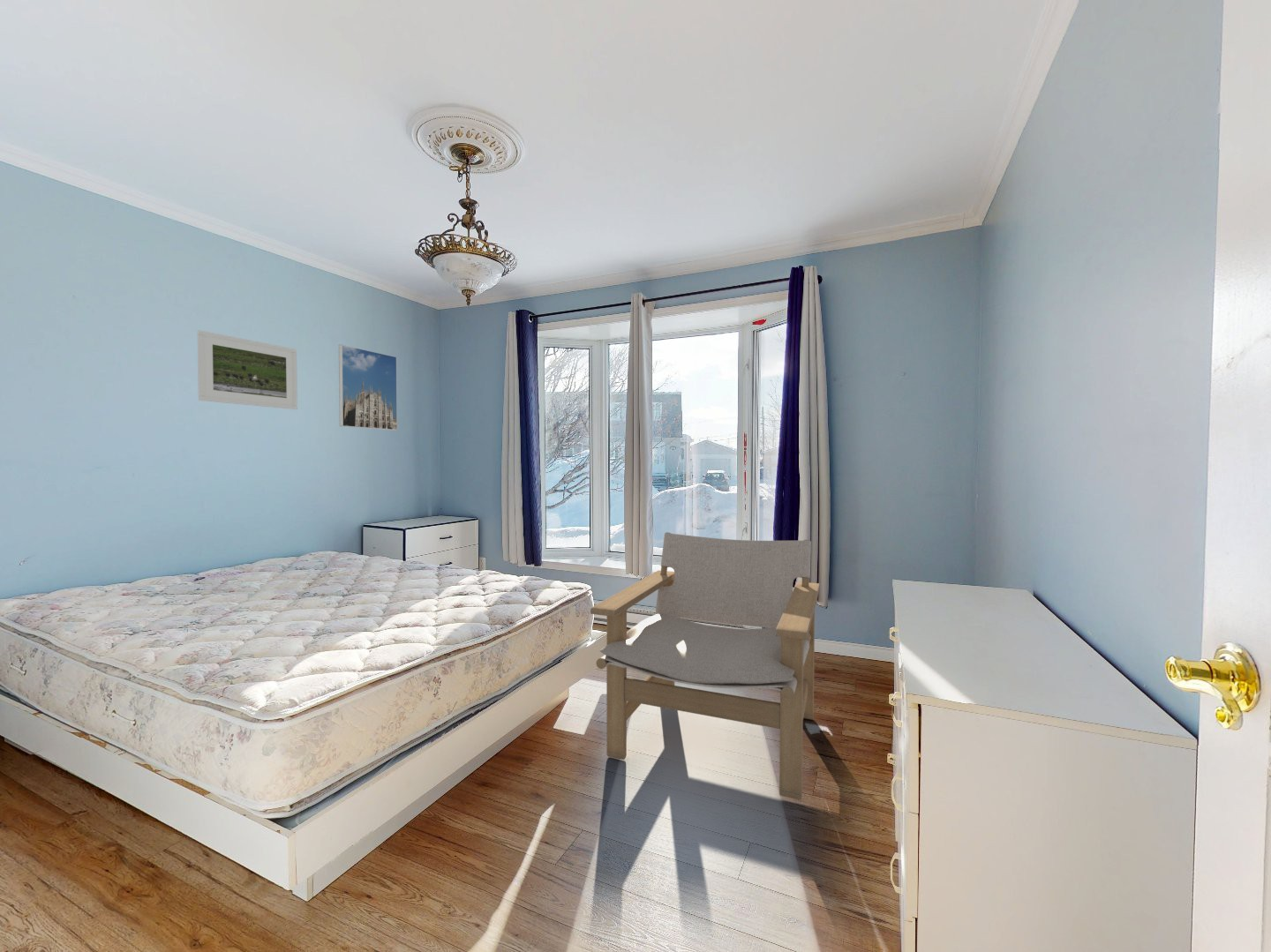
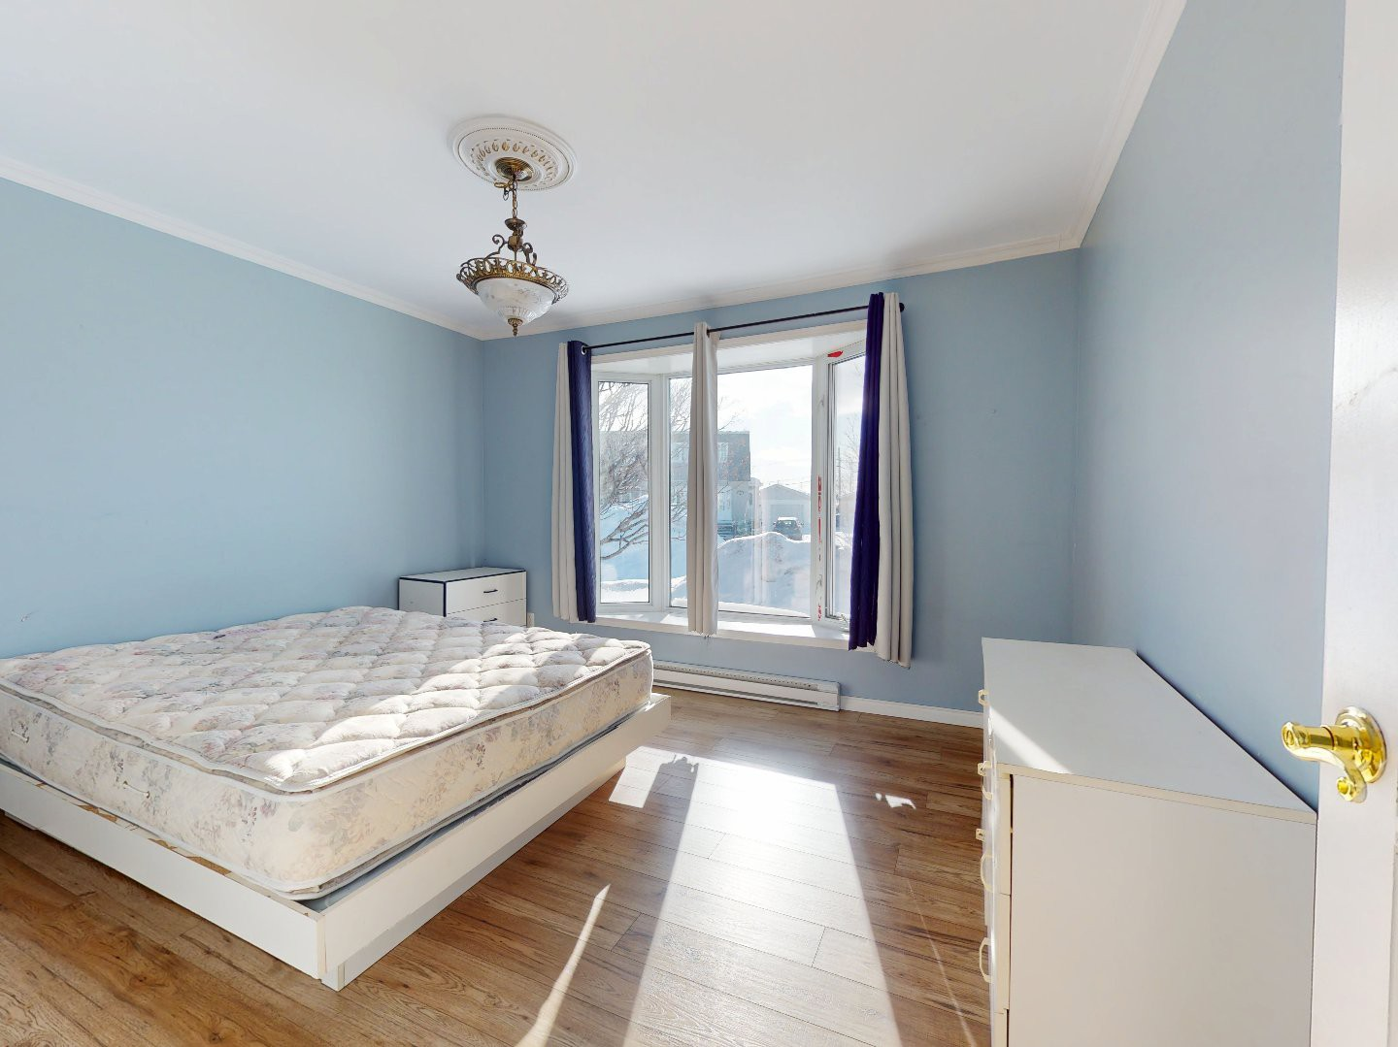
- lounge chair (716, 643)
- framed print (251, 372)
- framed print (369, 389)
